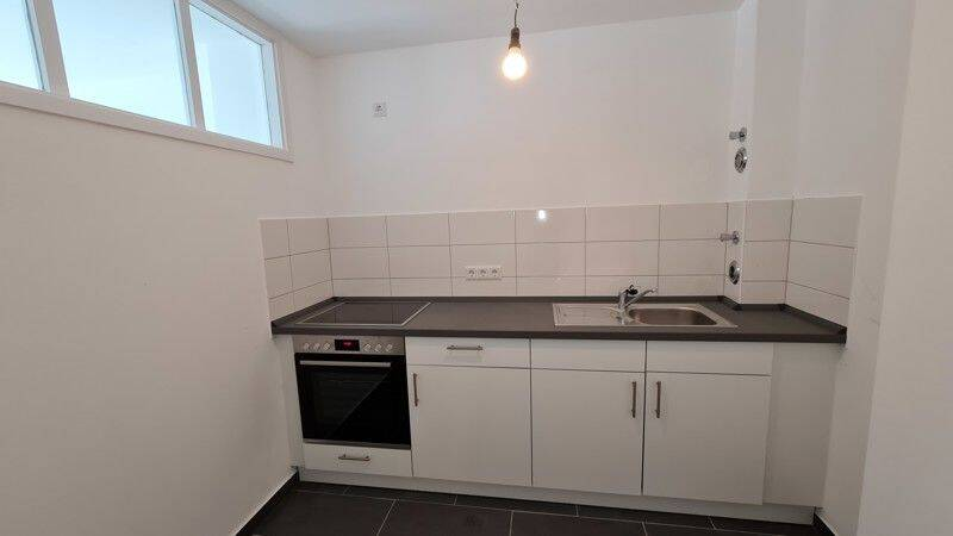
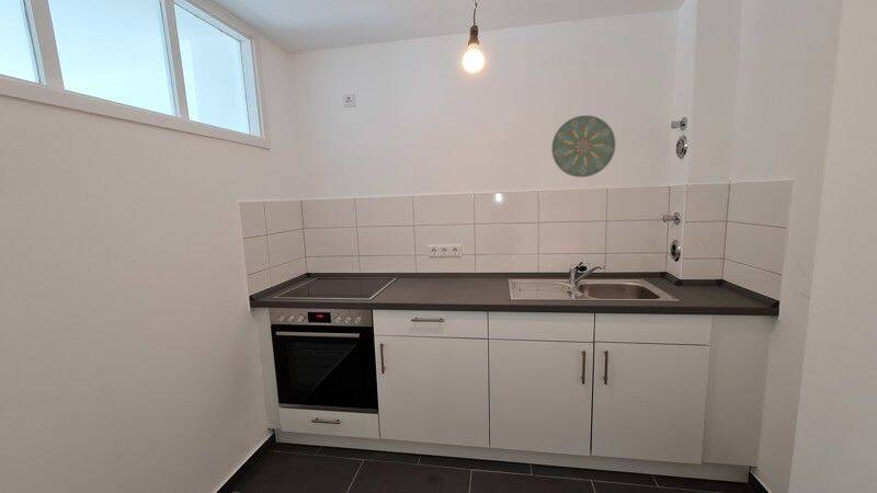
+ decorative plate (582, 146)
